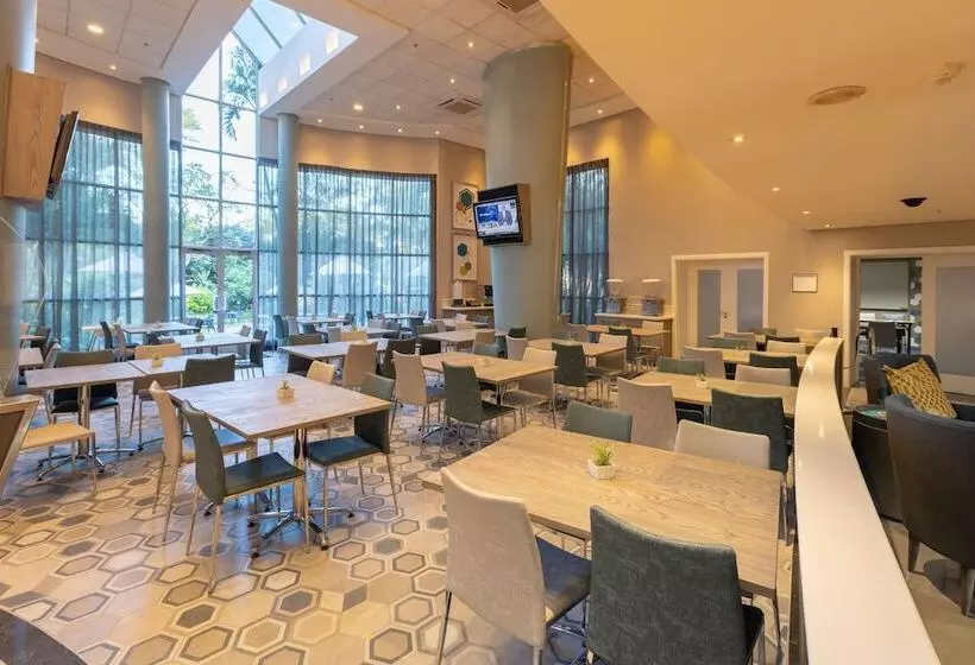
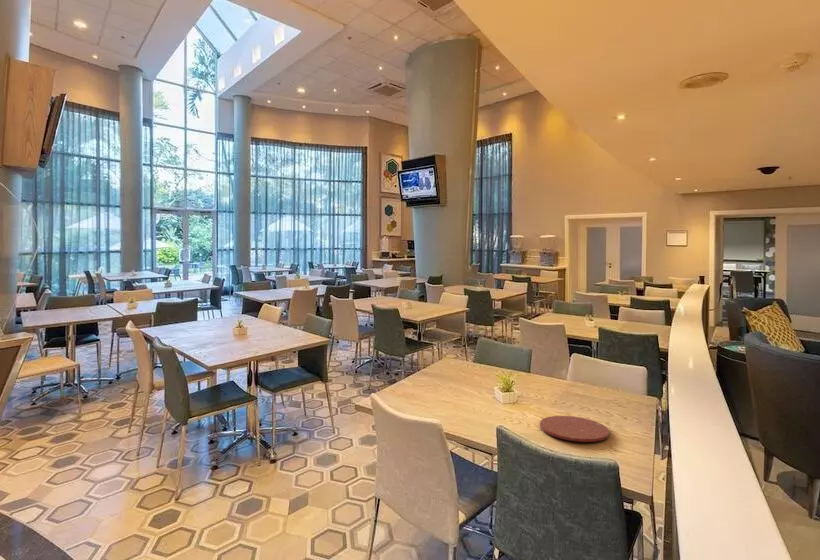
+ plate (573, 427)
